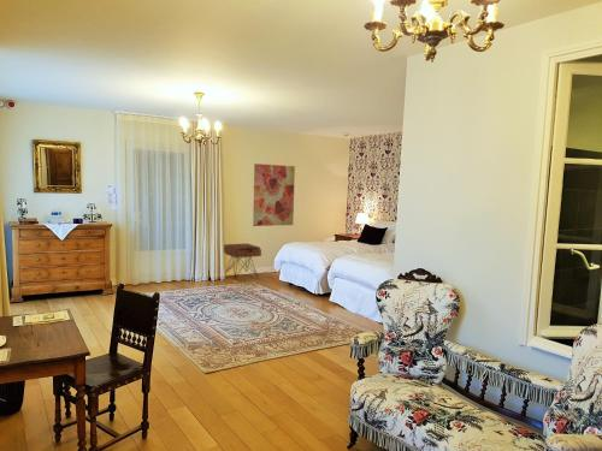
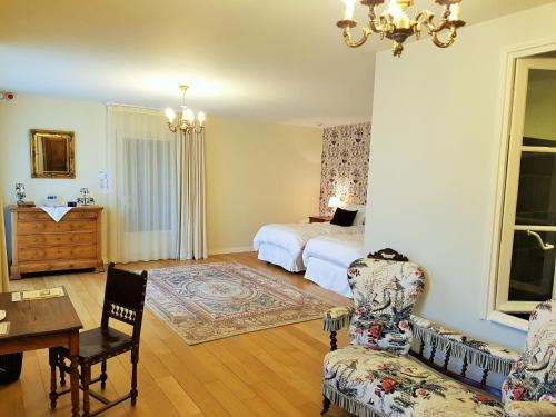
- wall art (273, 195)
- nightstand (242, 261)
